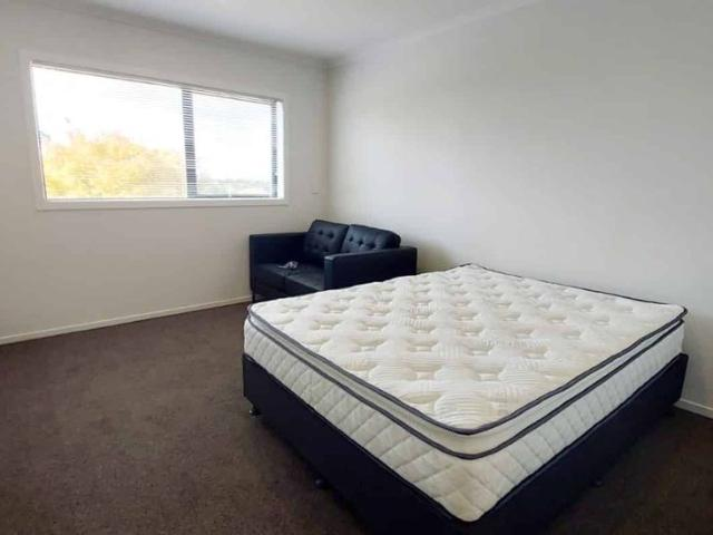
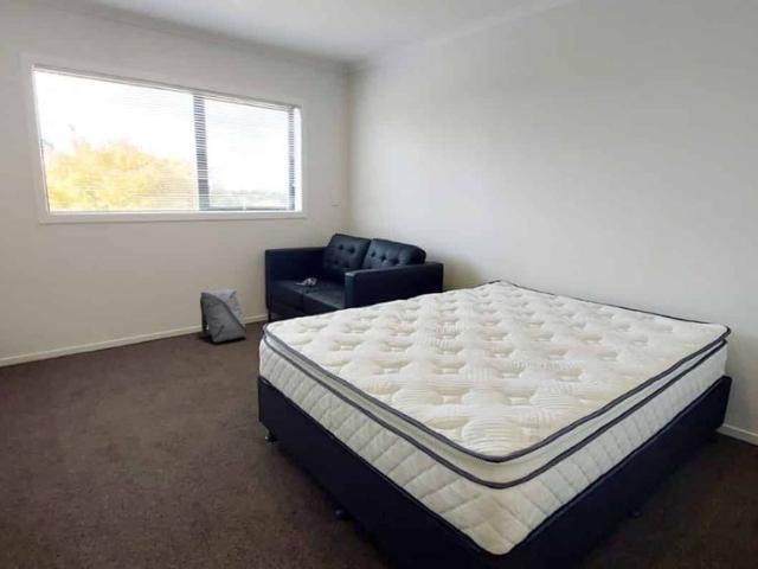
+ backpack (221, 313)
